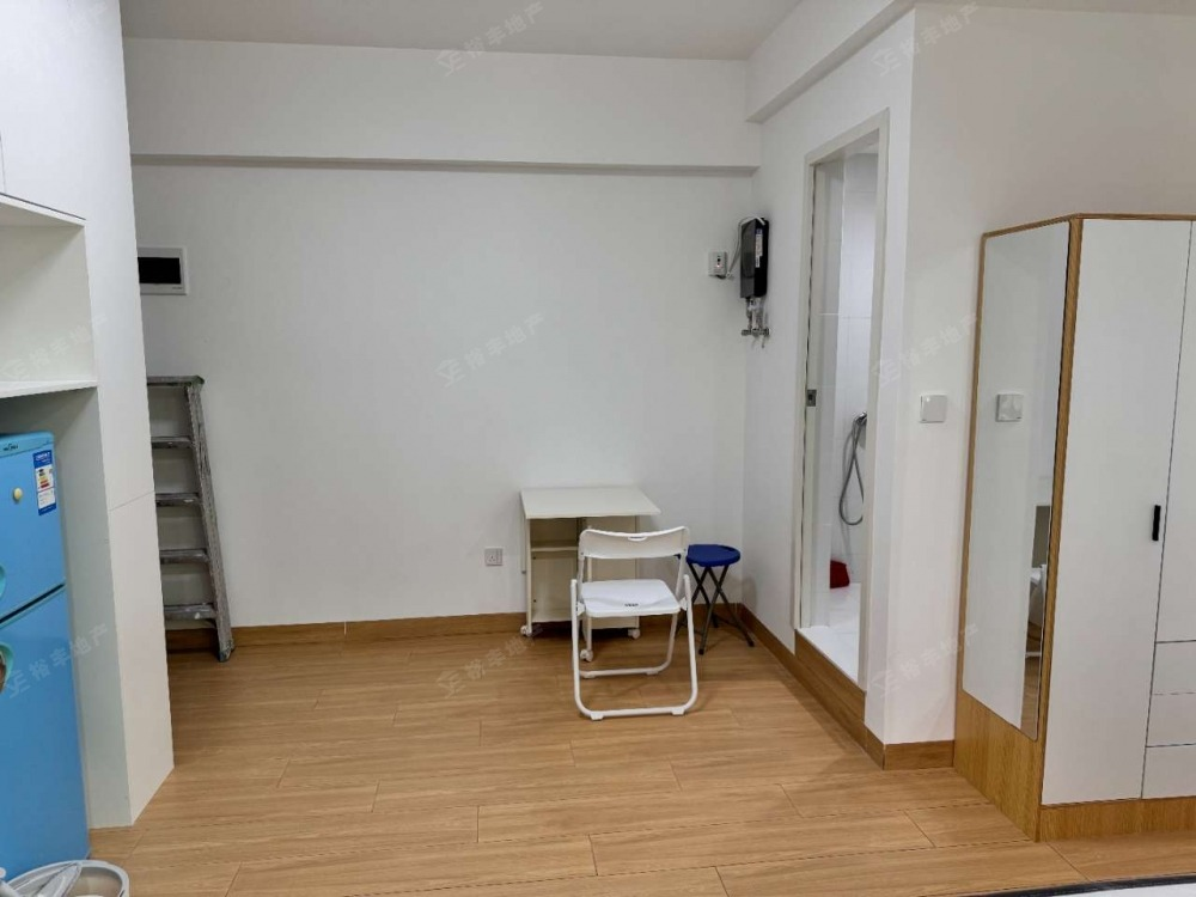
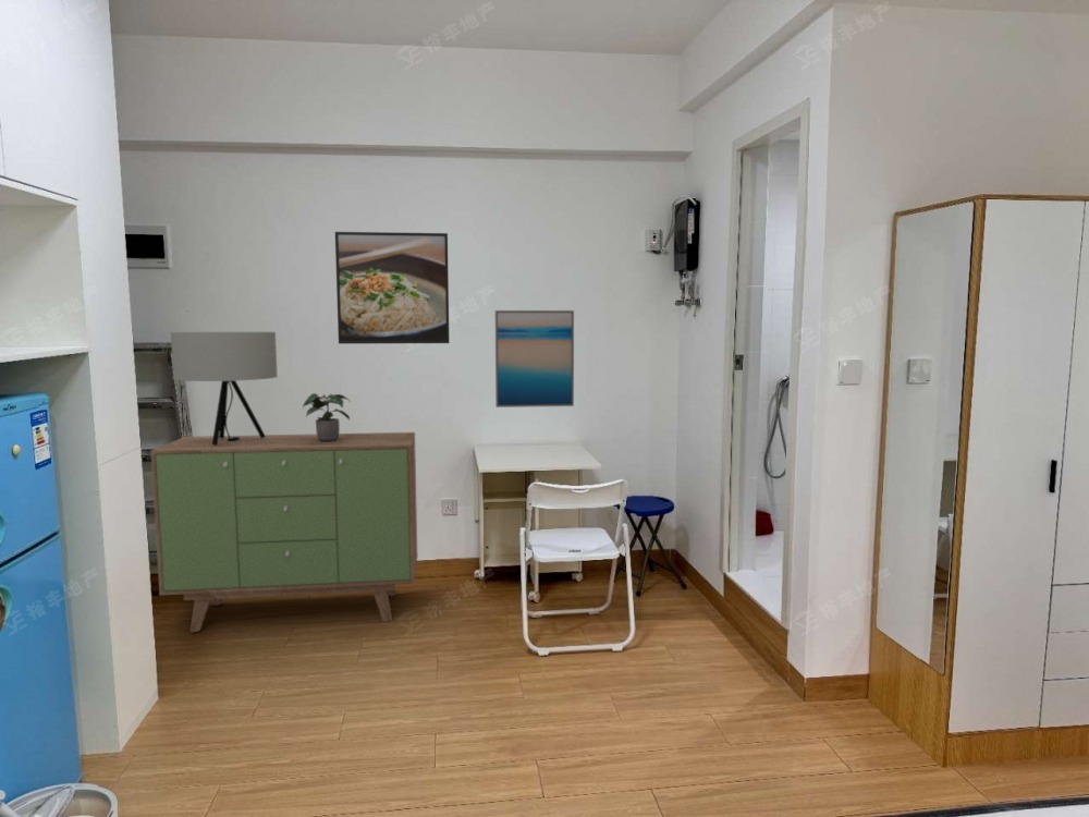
+ wall art (535, 358)
+ potted plant (327, 416)
+ table lamp (227, 387)
+ sideboard (296, 527)
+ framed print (393, 288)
